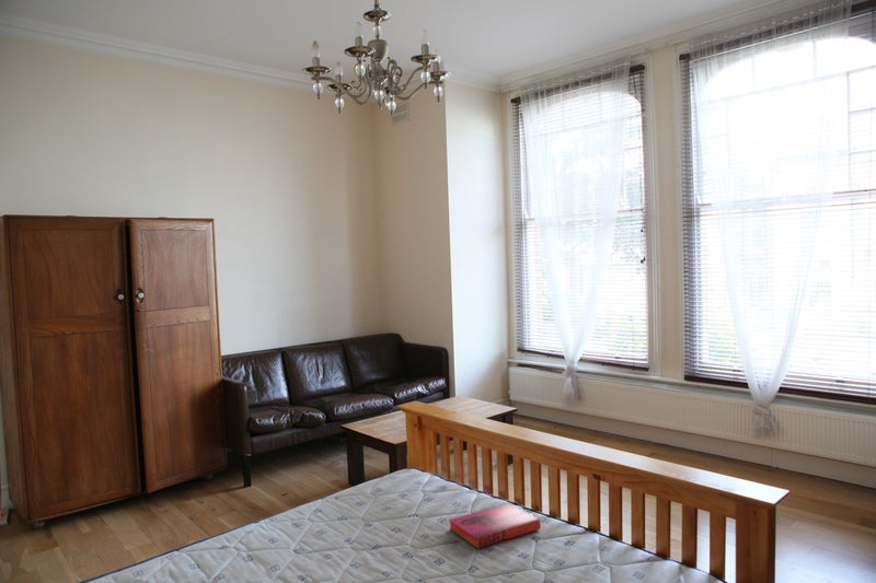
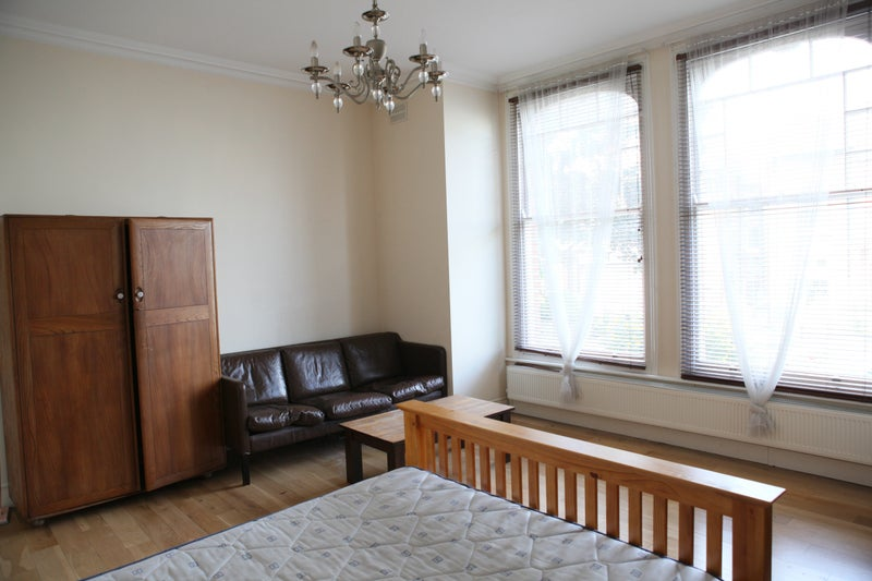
- hardback book (494, 524)
